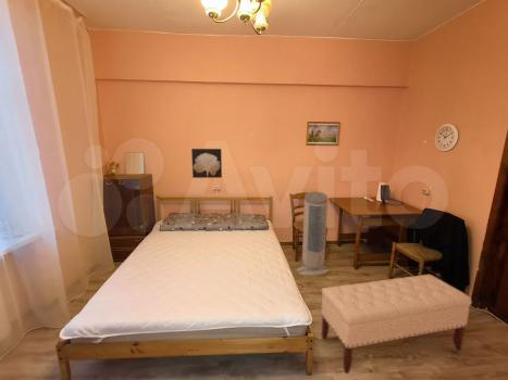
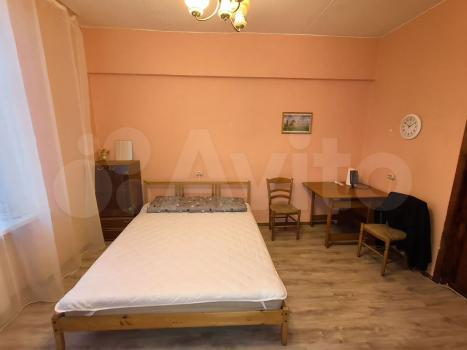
- wall art (207, 163)
- bench (392, 317)
- air purifier (314, 232)
